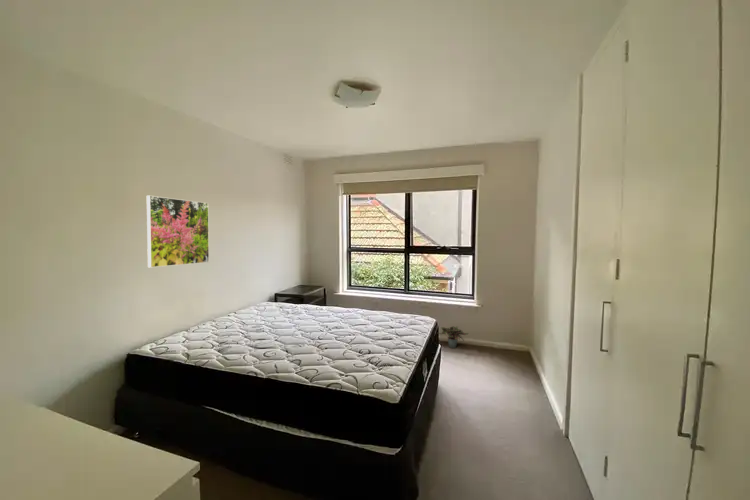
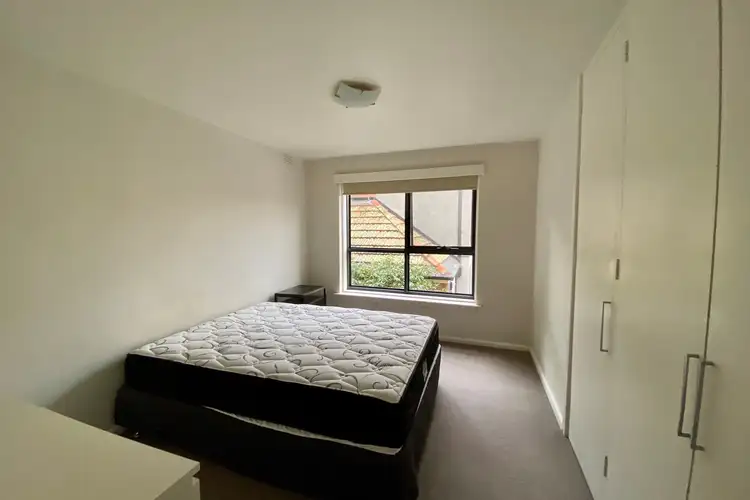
- potted plant (452, 336)
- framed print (180, 232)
